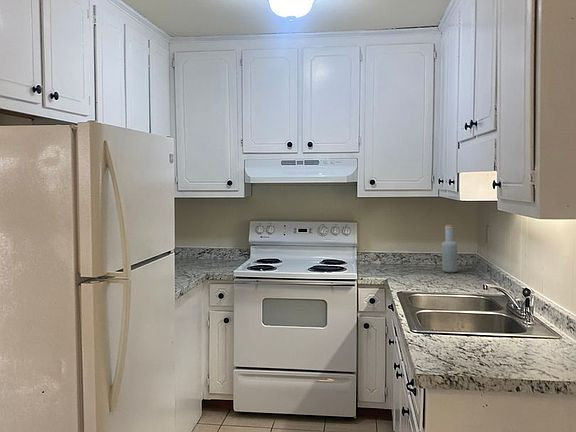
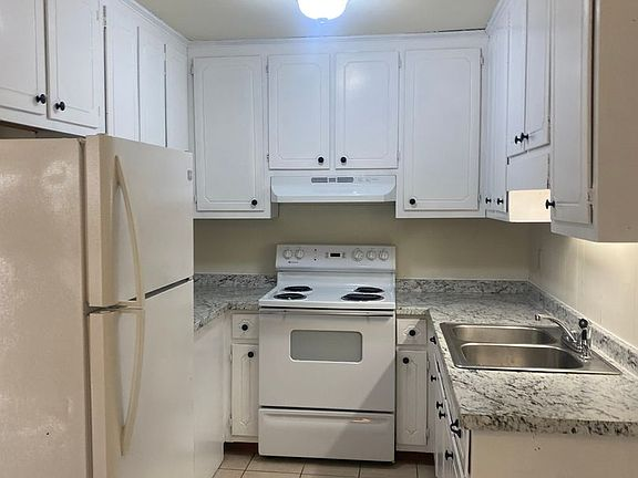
- bottle (449, 248)
